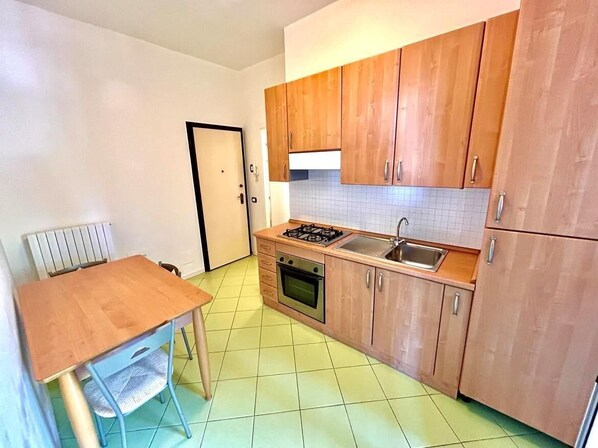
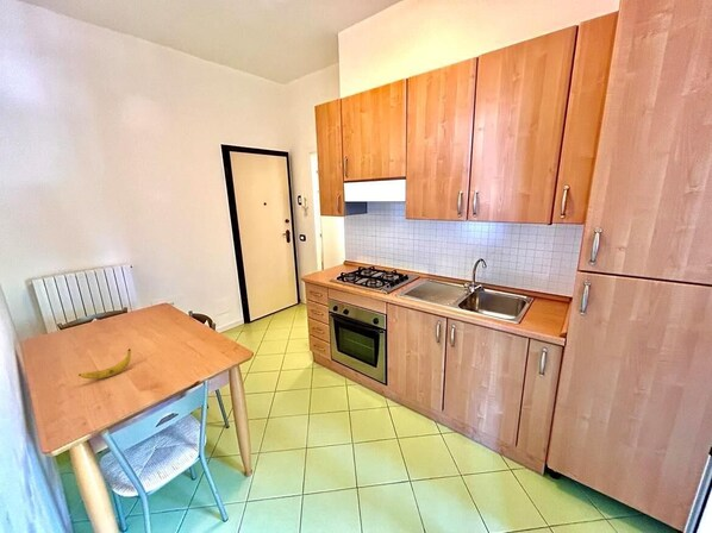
+ banana (106, 369)
